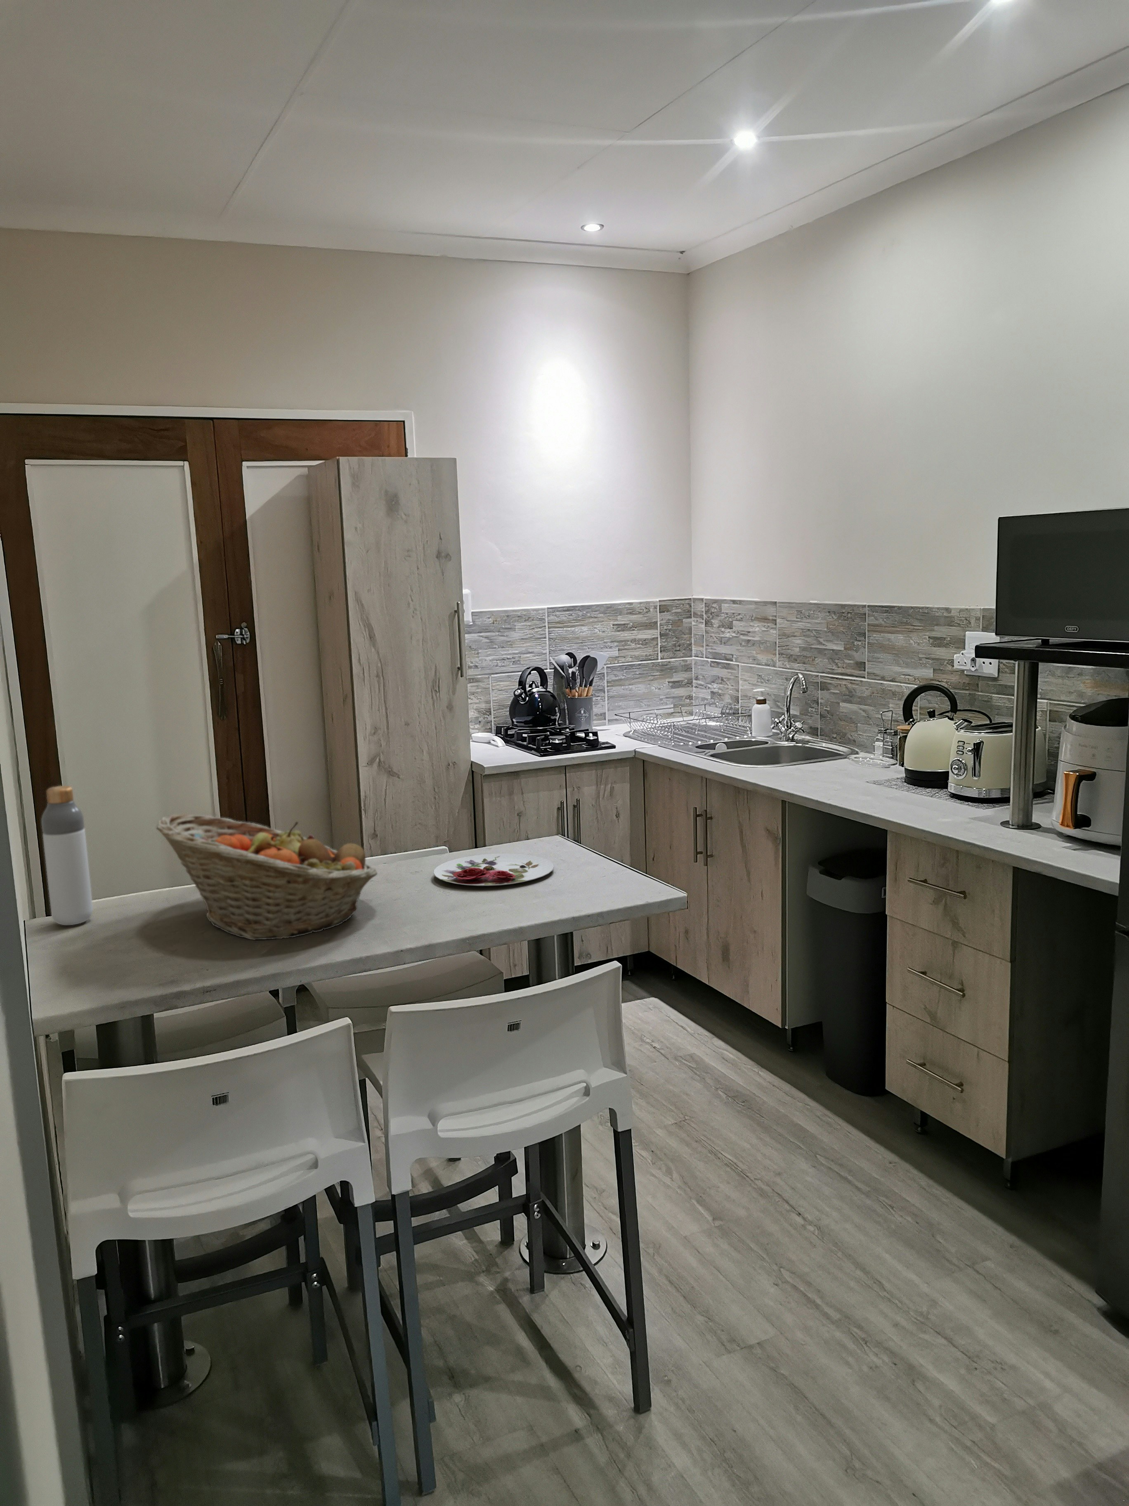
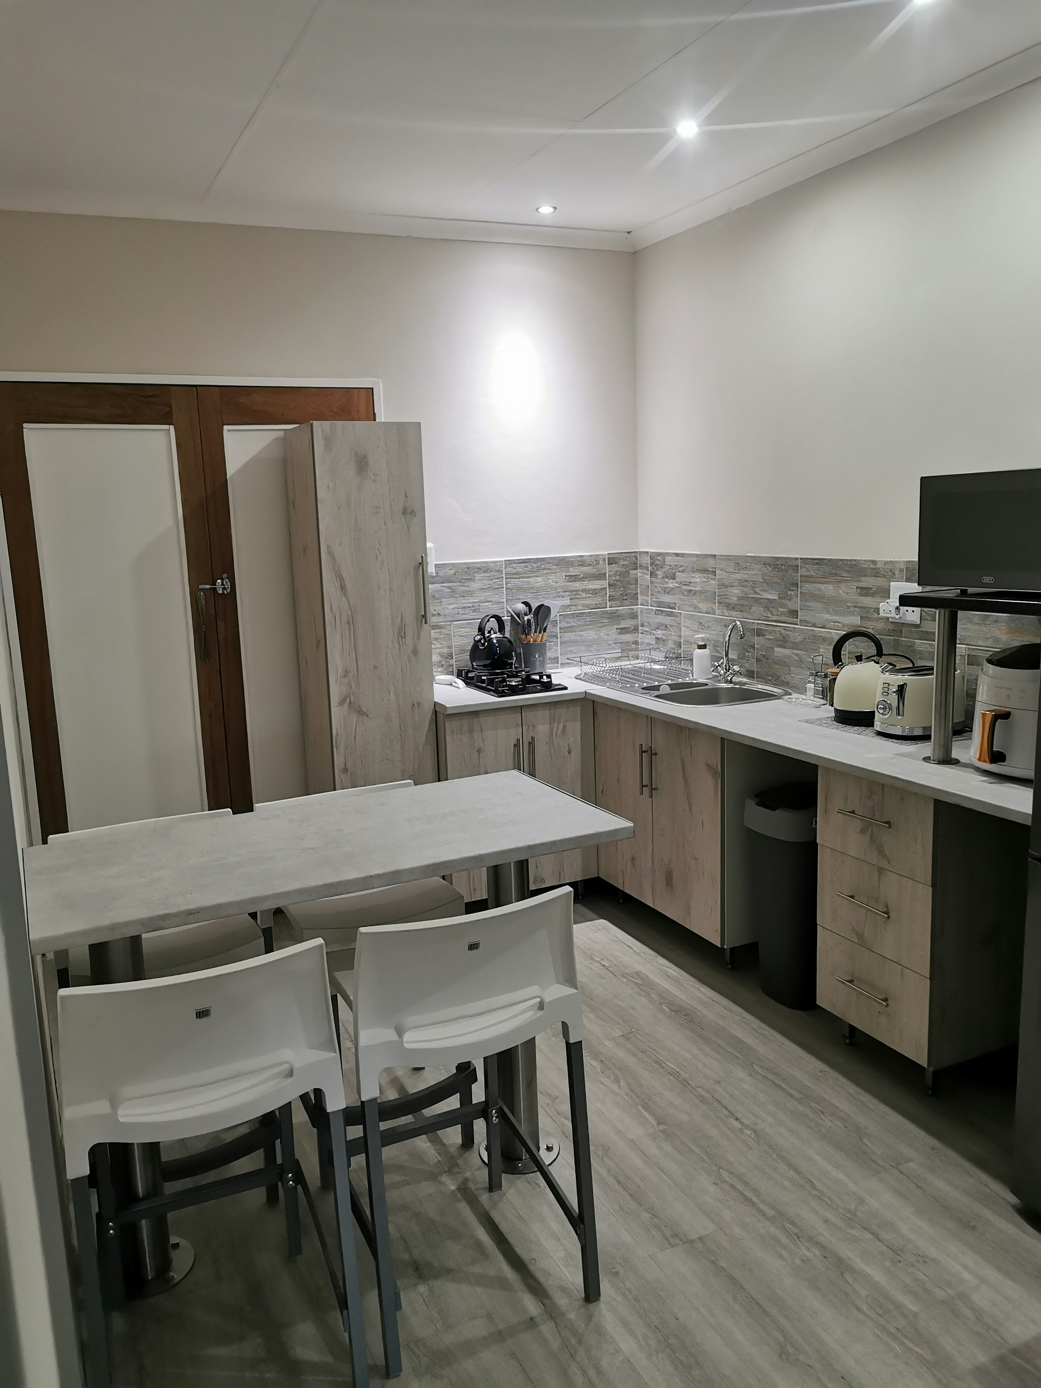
- plate (493, 868)
- fruit basket (268, 864)
- bottle (66, 855)
